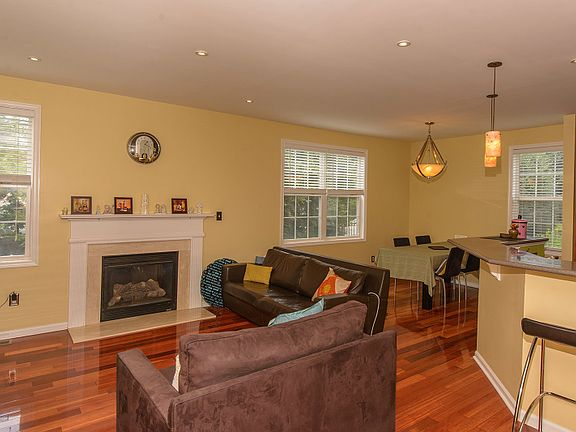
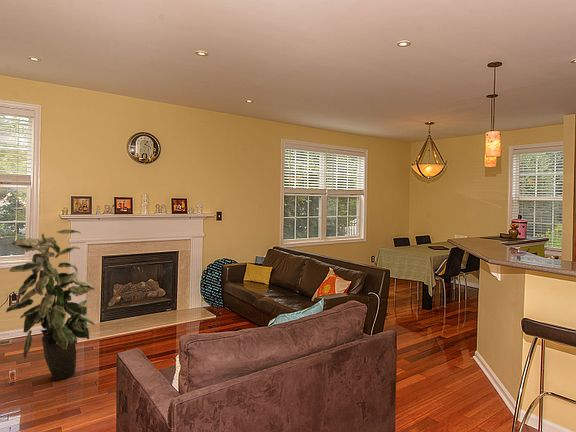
+ indoor plant (56, 304)
